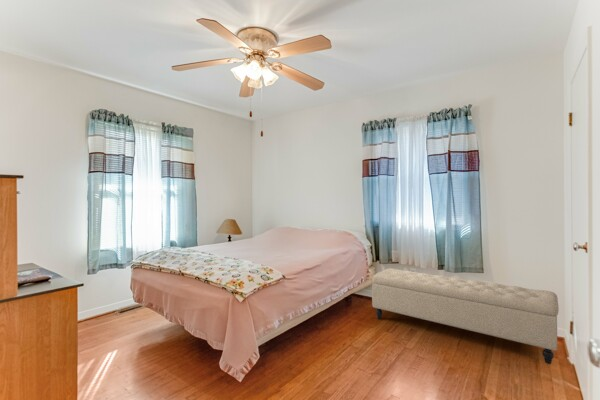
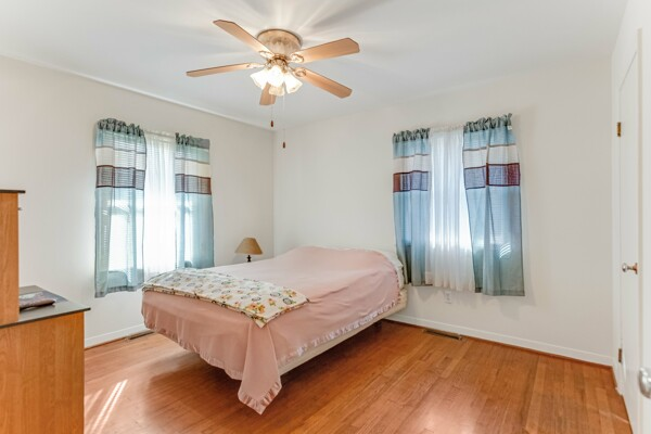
- bench (454, 305)
